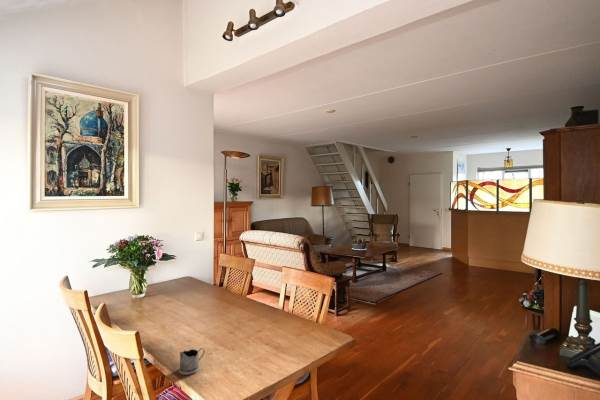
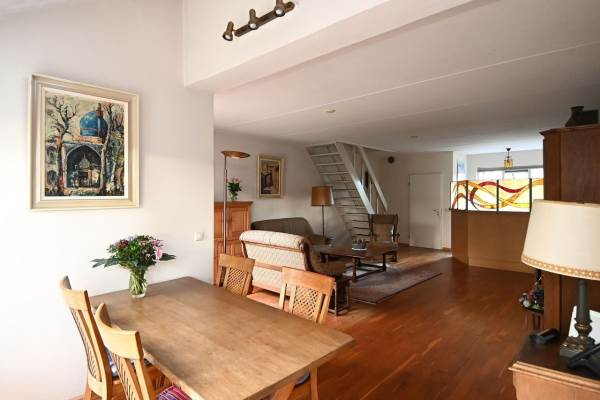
- tea glass holder (192, 358)
